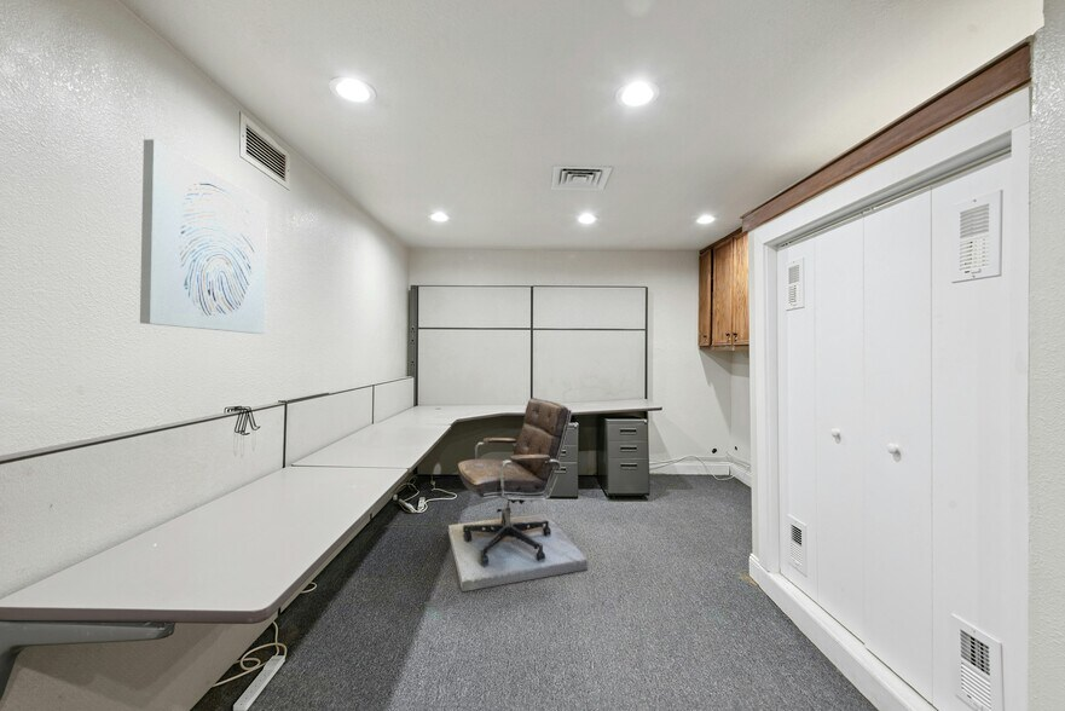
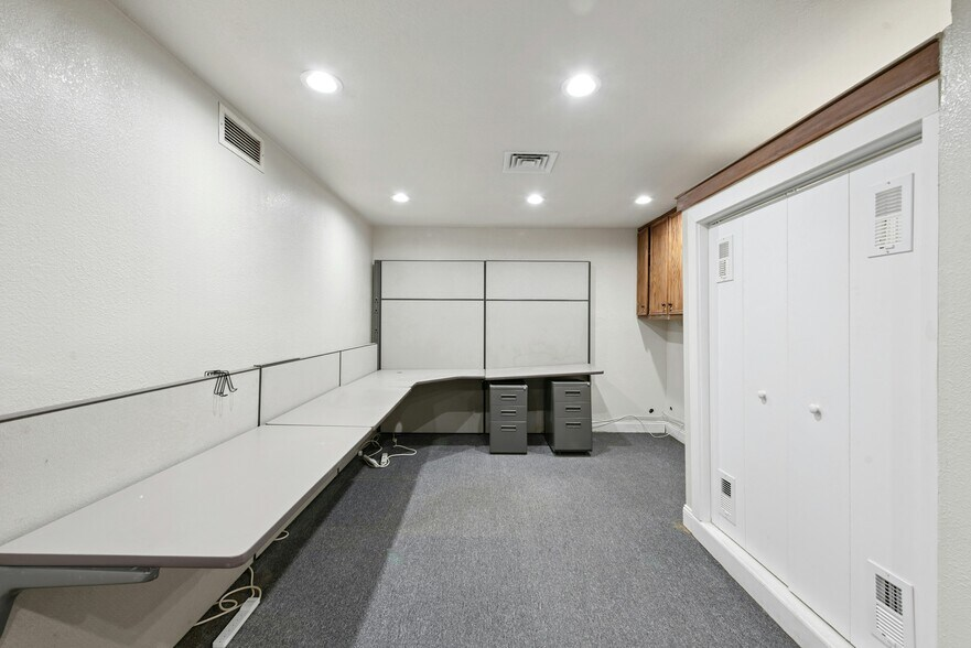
- office chair (513, 475)
- wall art (214, 253)
